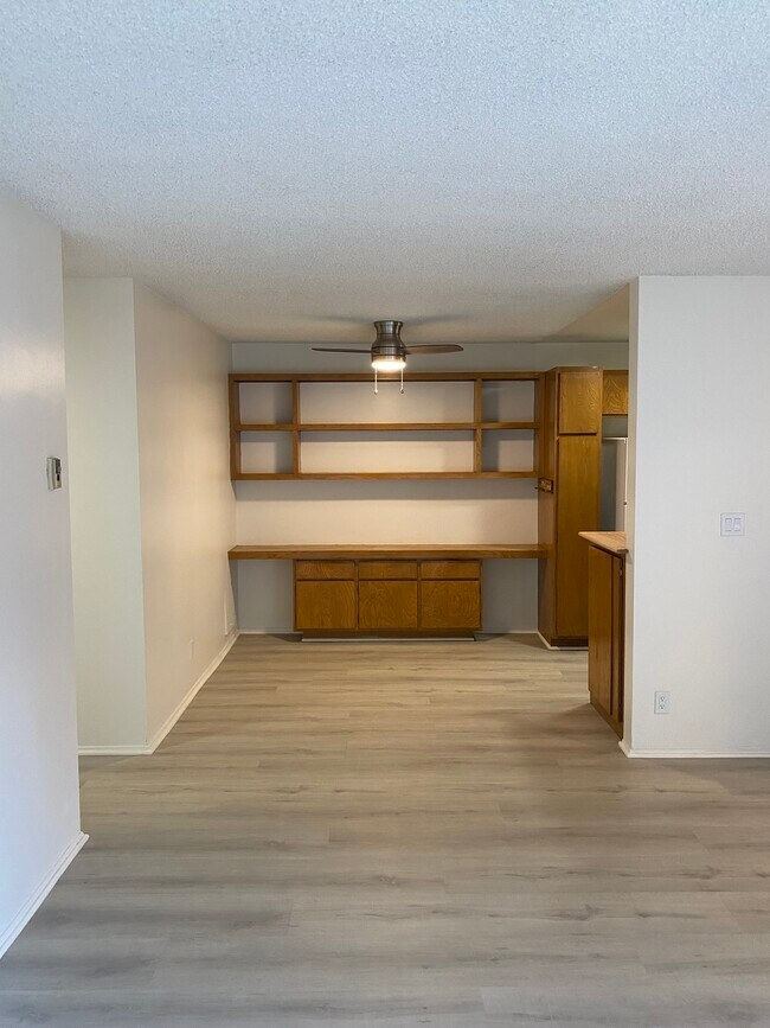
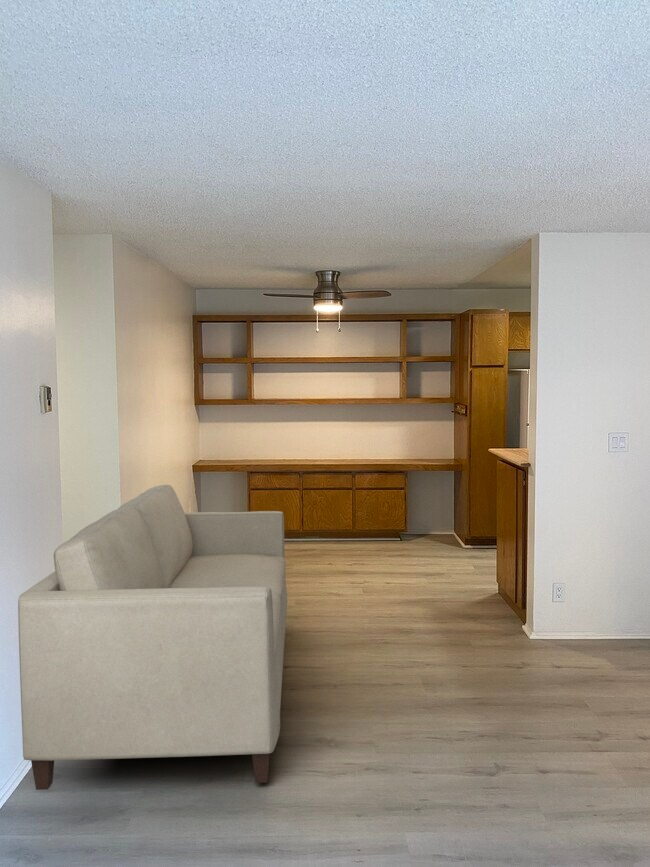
+ sofa (187, 596)
